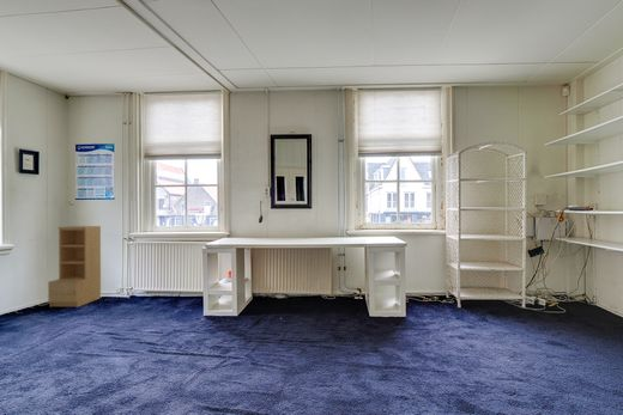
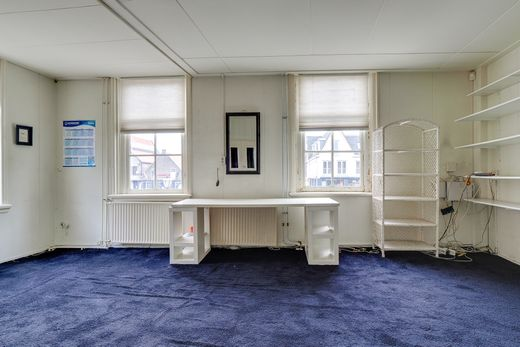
- bookshelf (75, 264)
